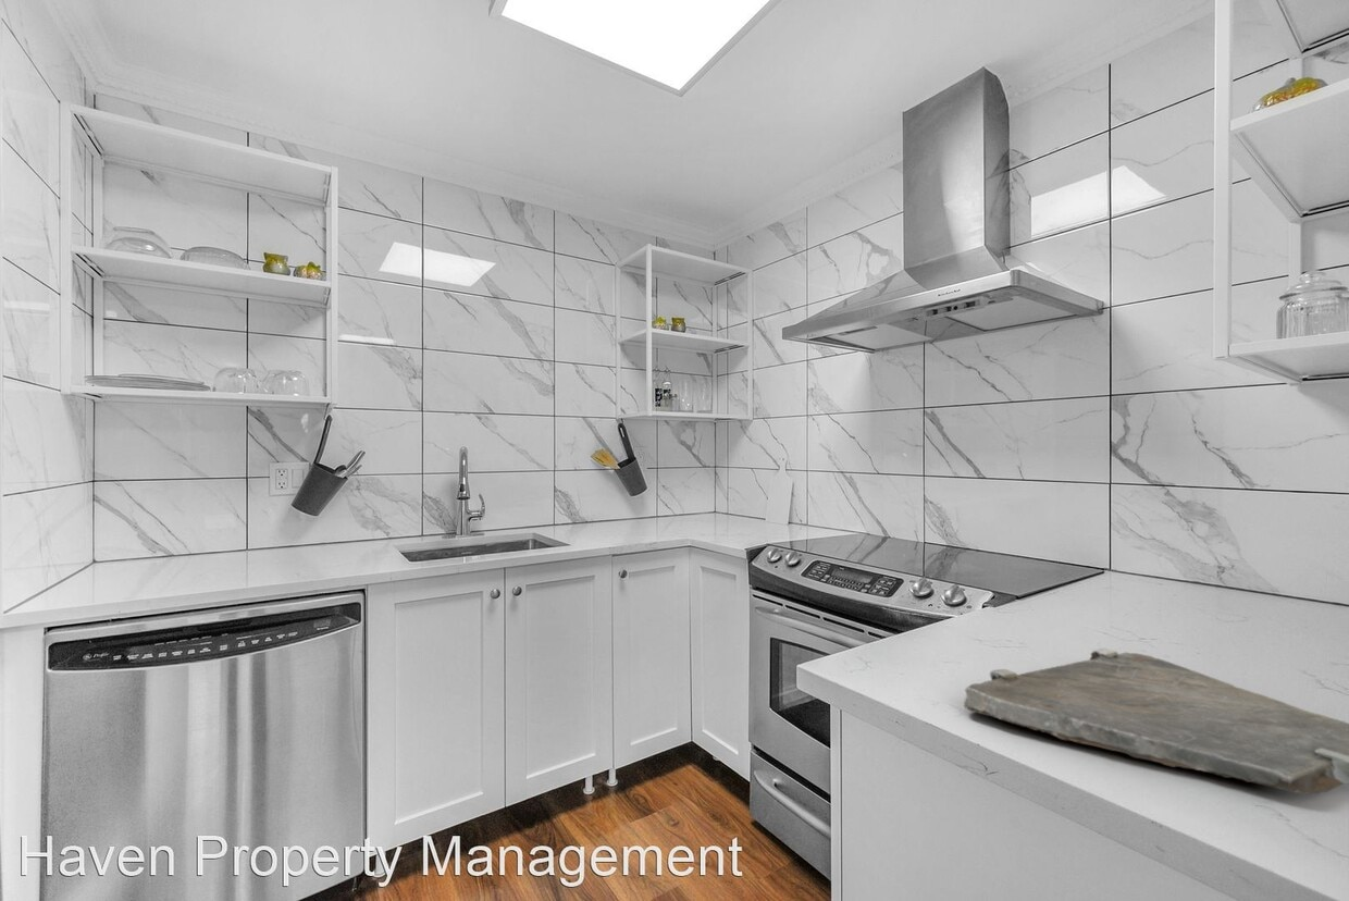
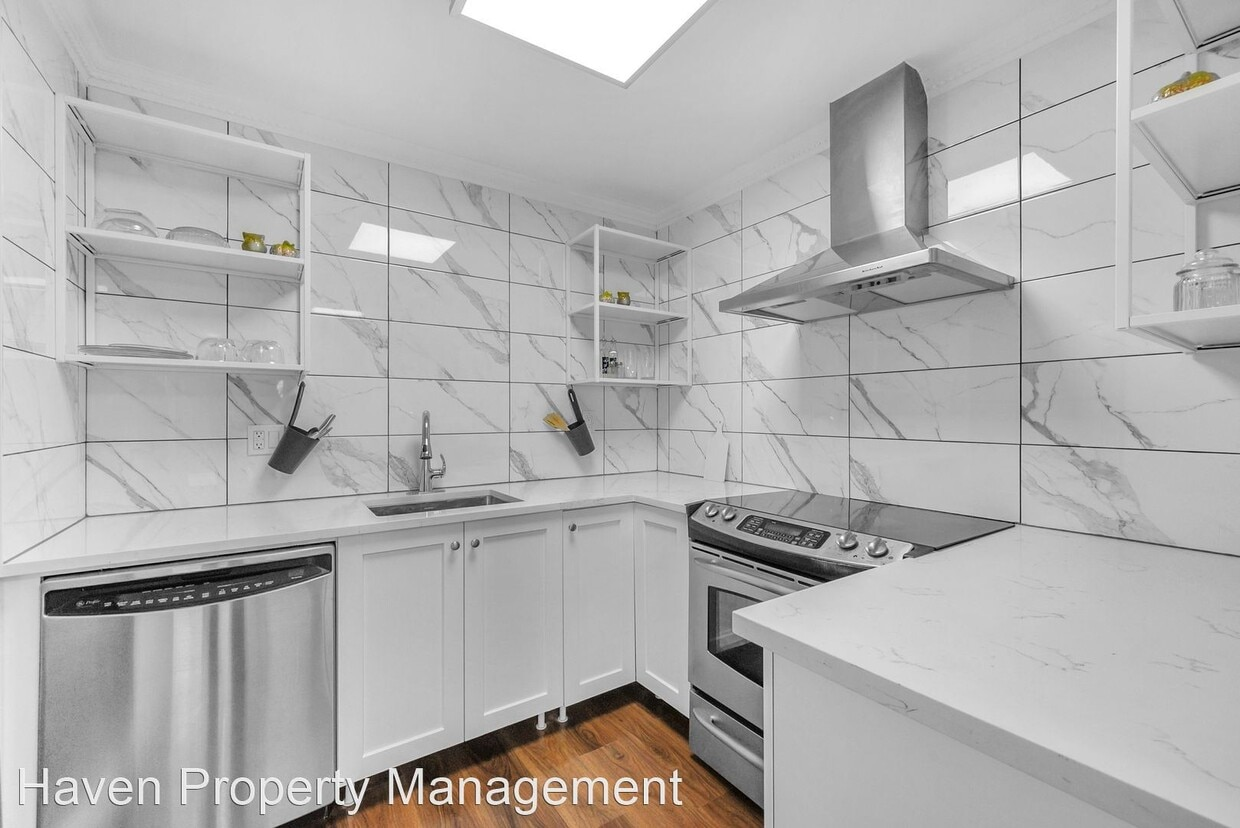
- cutting board (1164, 714)
